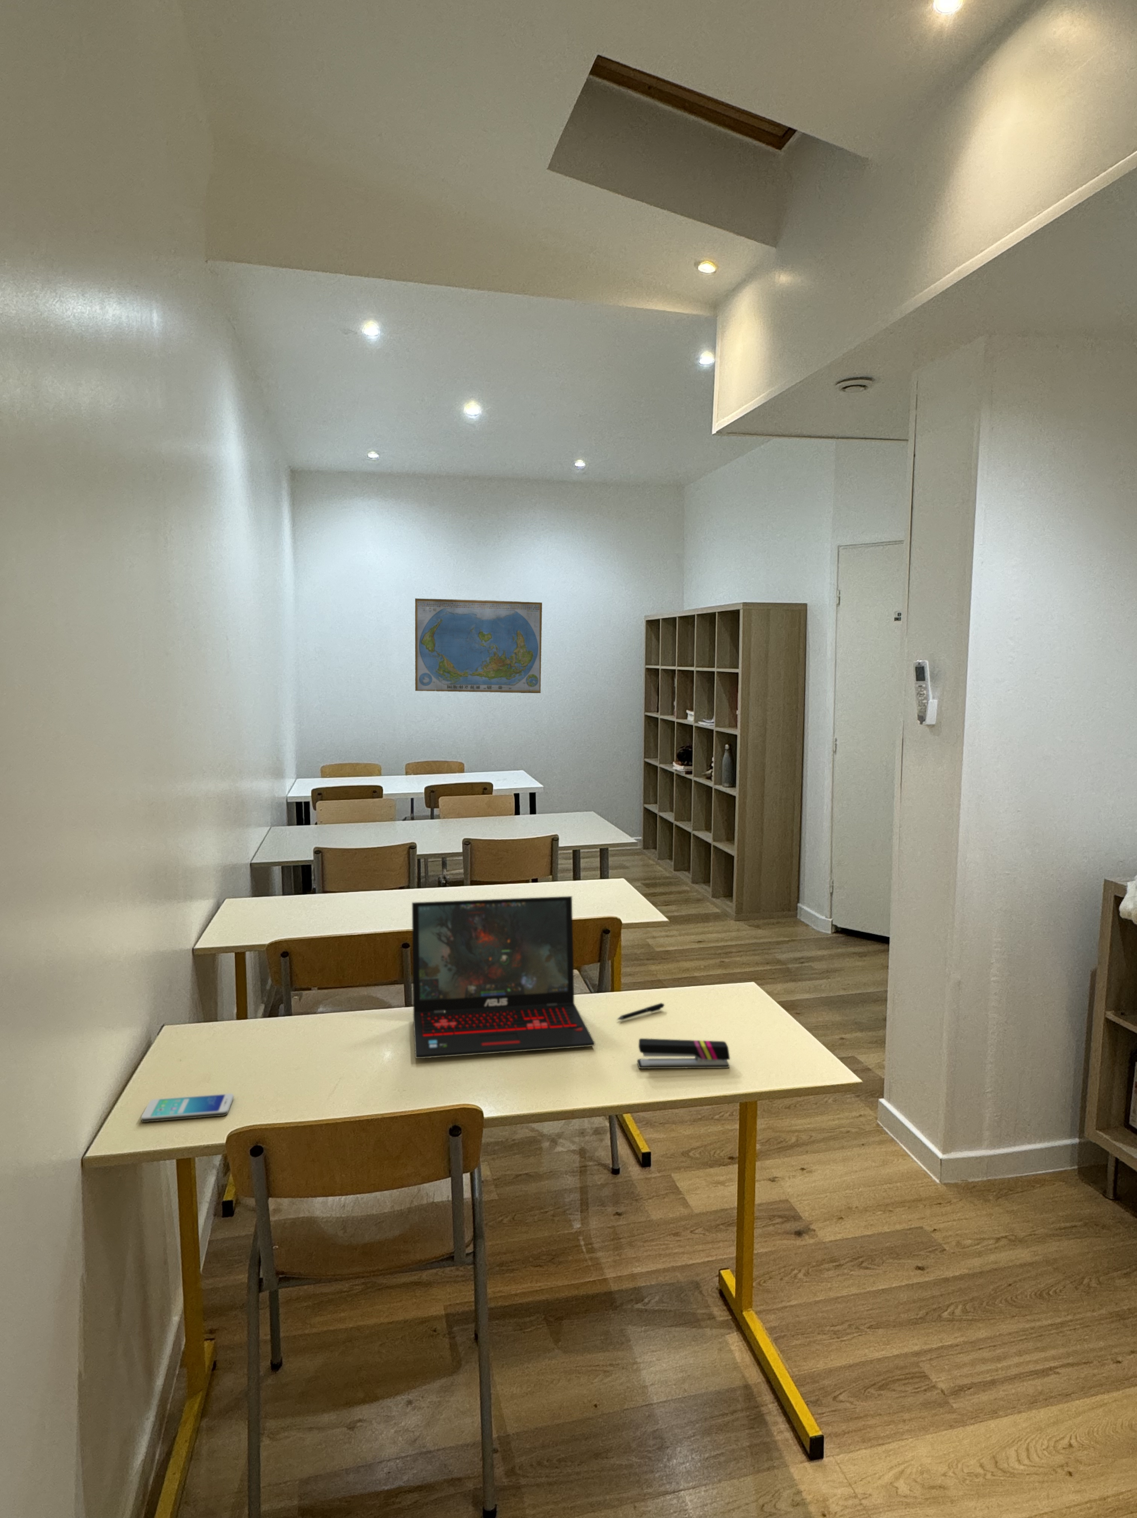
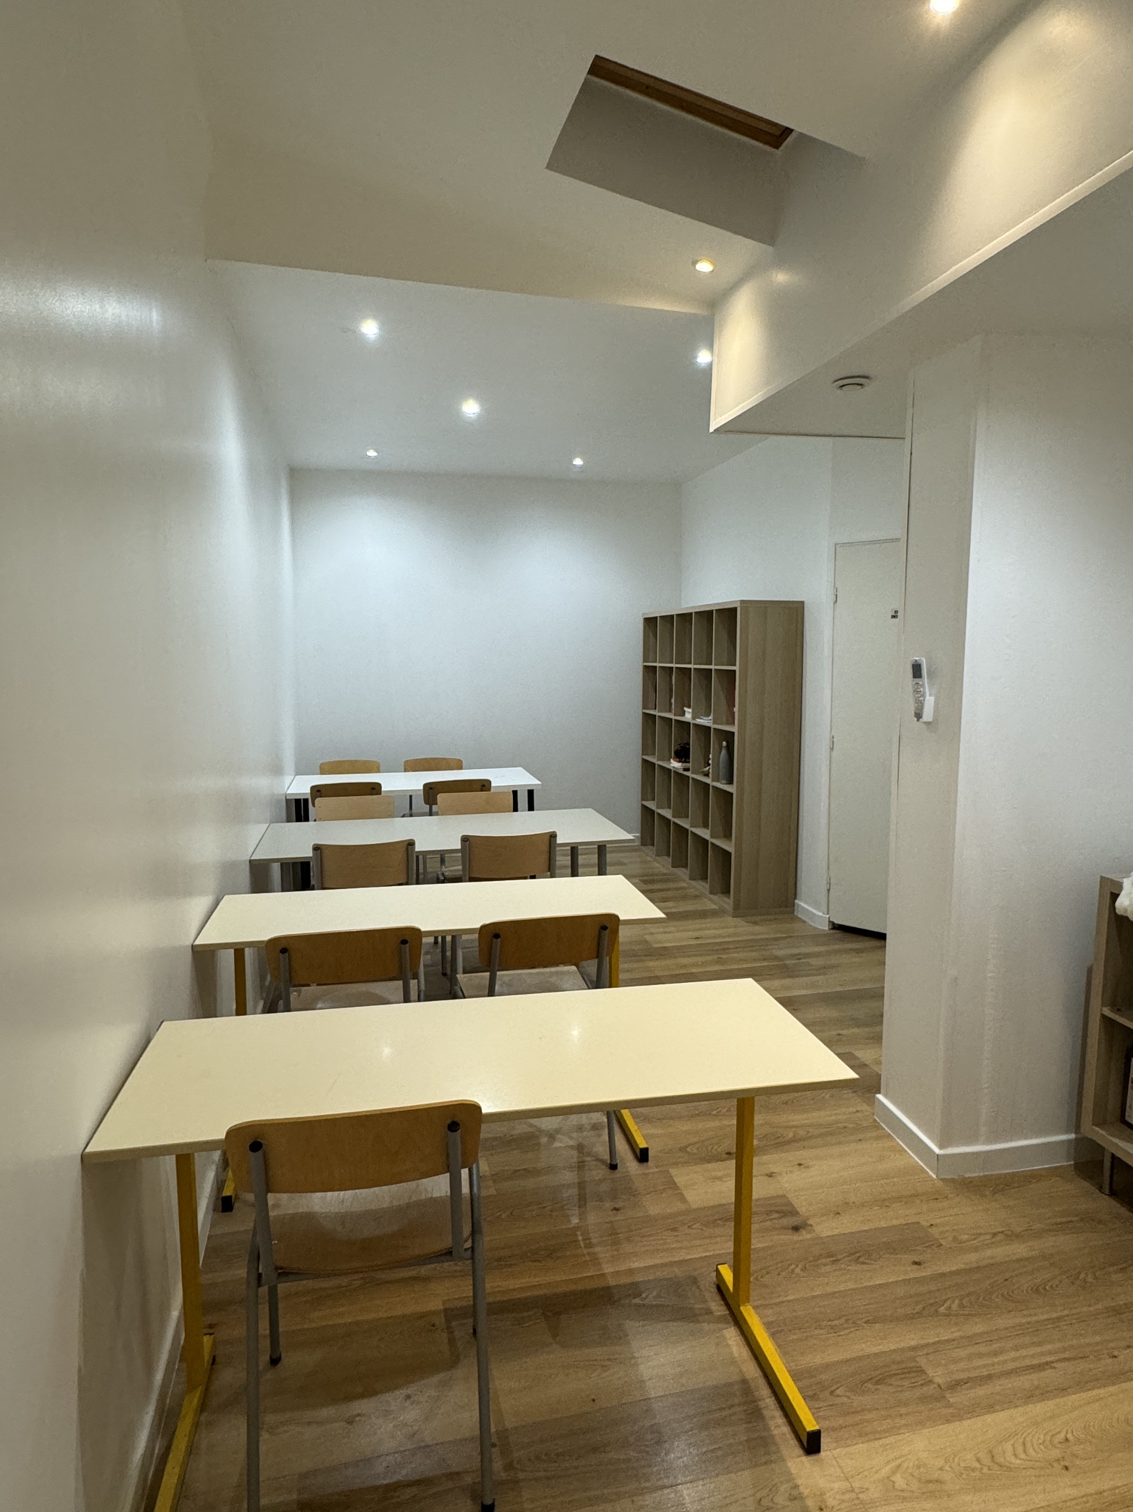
- pen (640, 1011)
- stapler (683, 1053)
- laptop (499, 973)
- world map (479, 647)
- smartphone (189, 1107)
